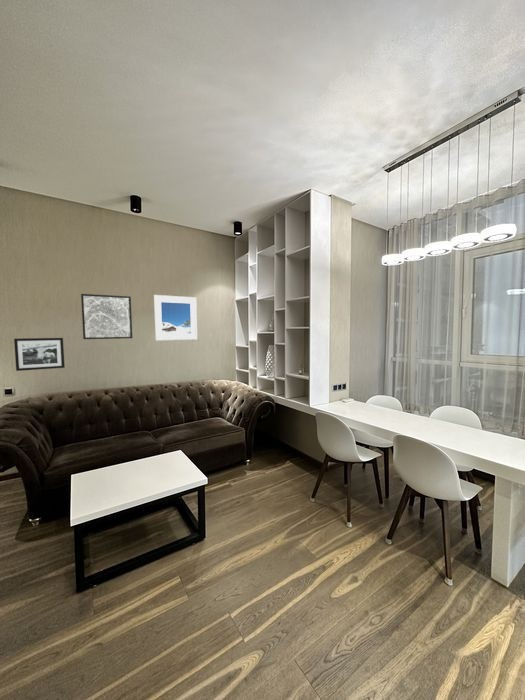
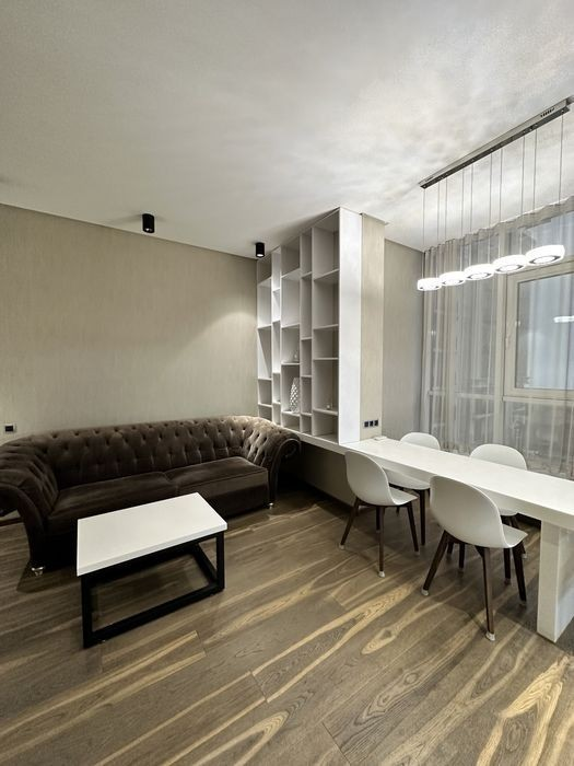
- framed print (176, 318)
- wall art (107, 317)
- picture frame (40, 353)
